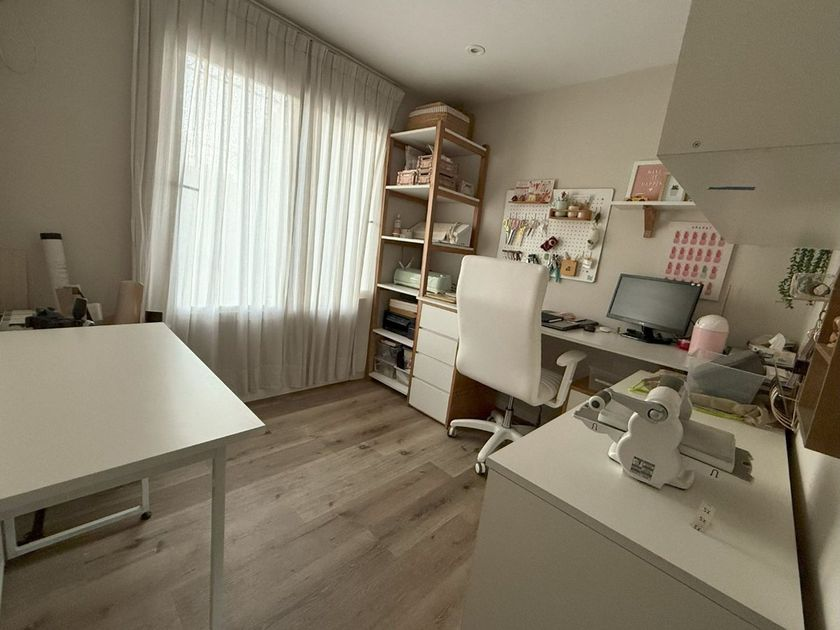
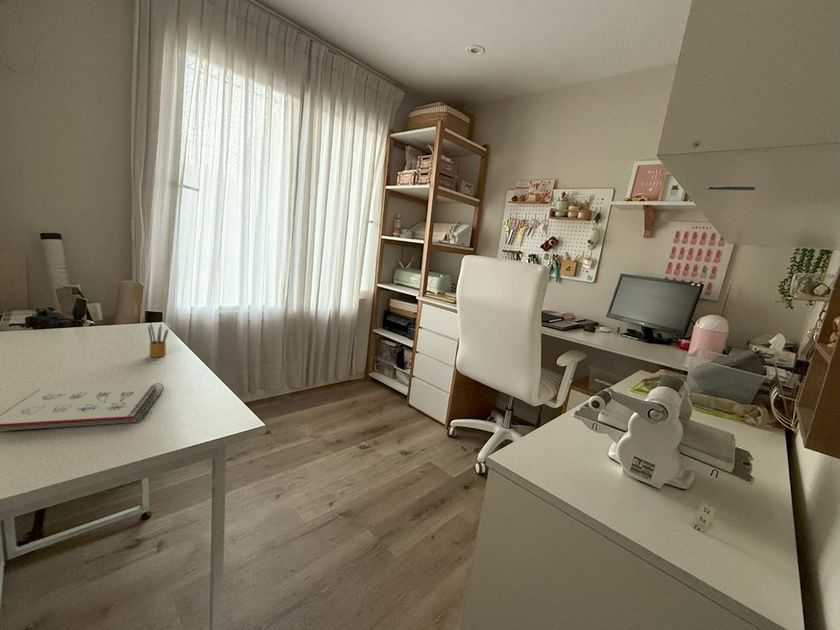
+ notepad (87, 403)
+ pencil box (157, 339)
